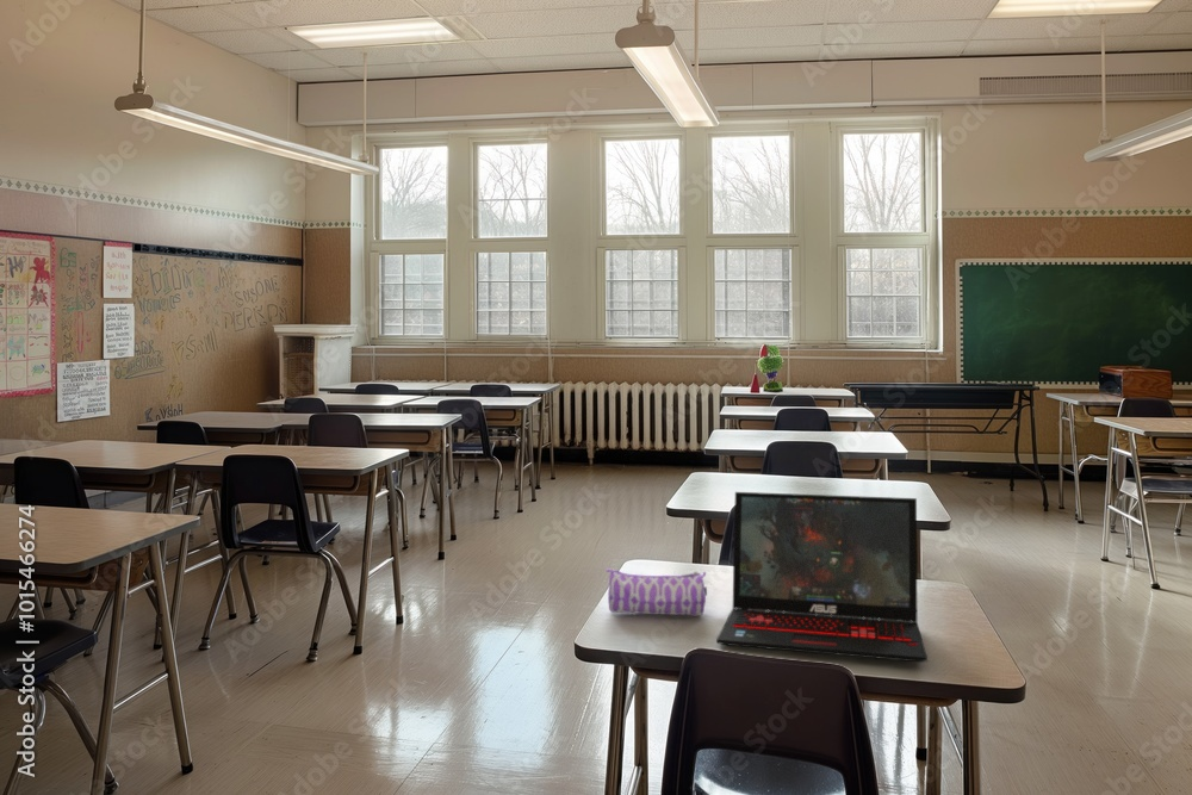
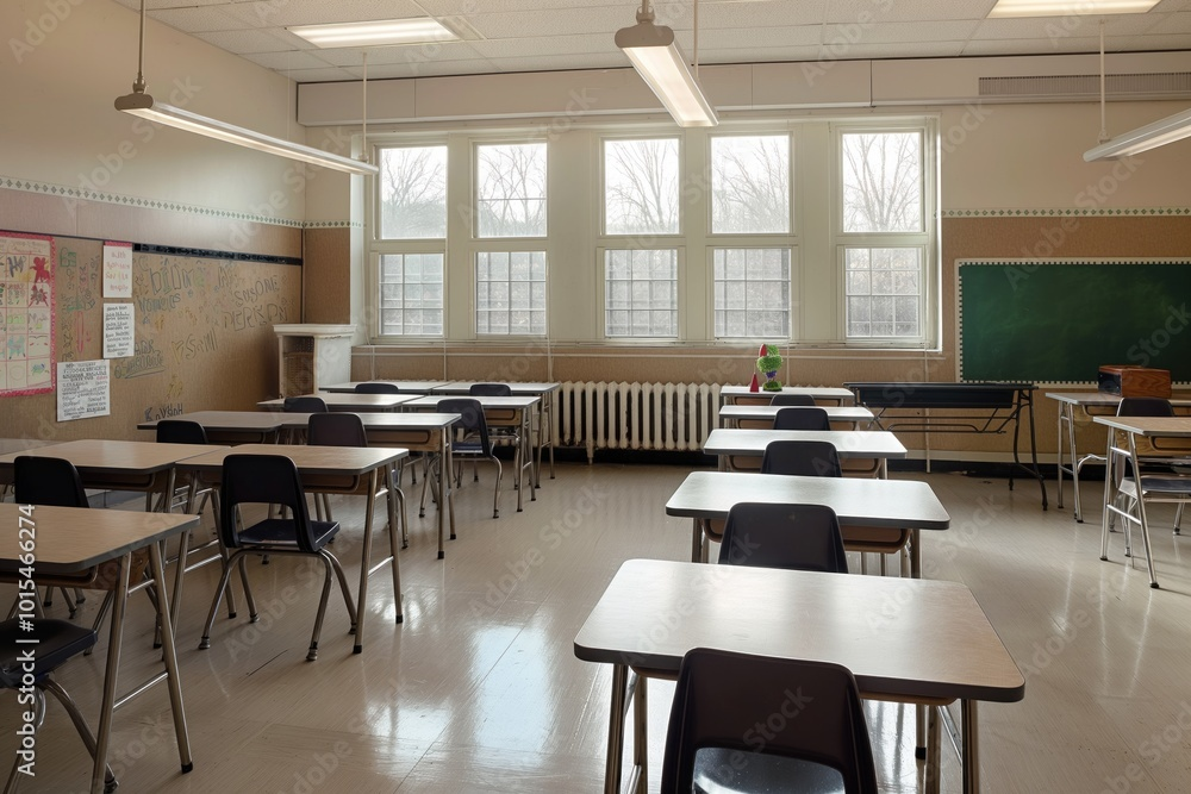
- laptop (820, 569)
- pencil case (657, 591)
